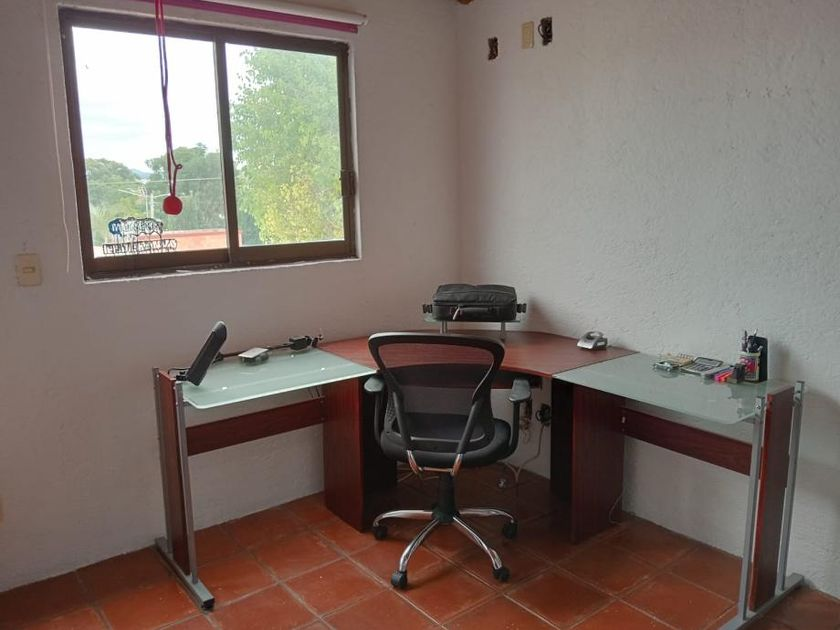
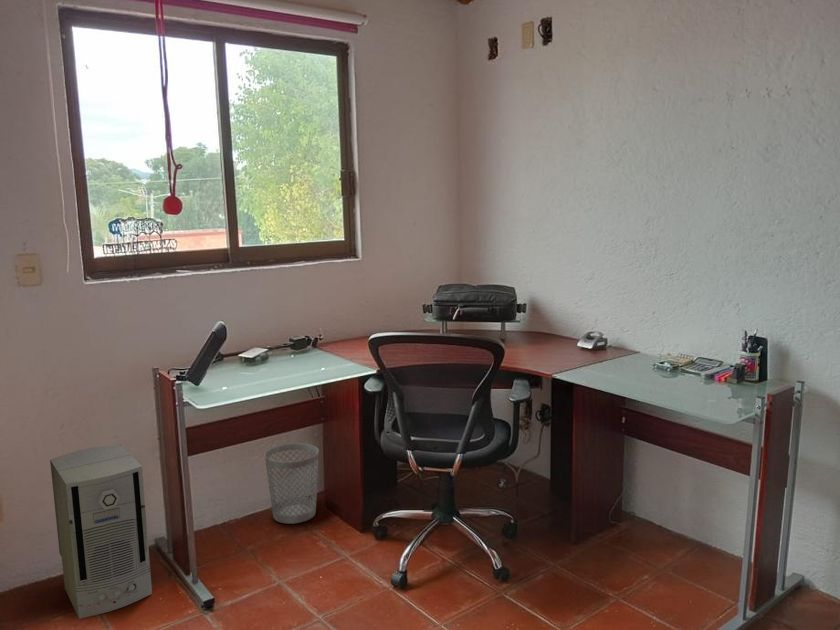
+ wastebasket (293, 483)
+ air purifier (101, 526)
